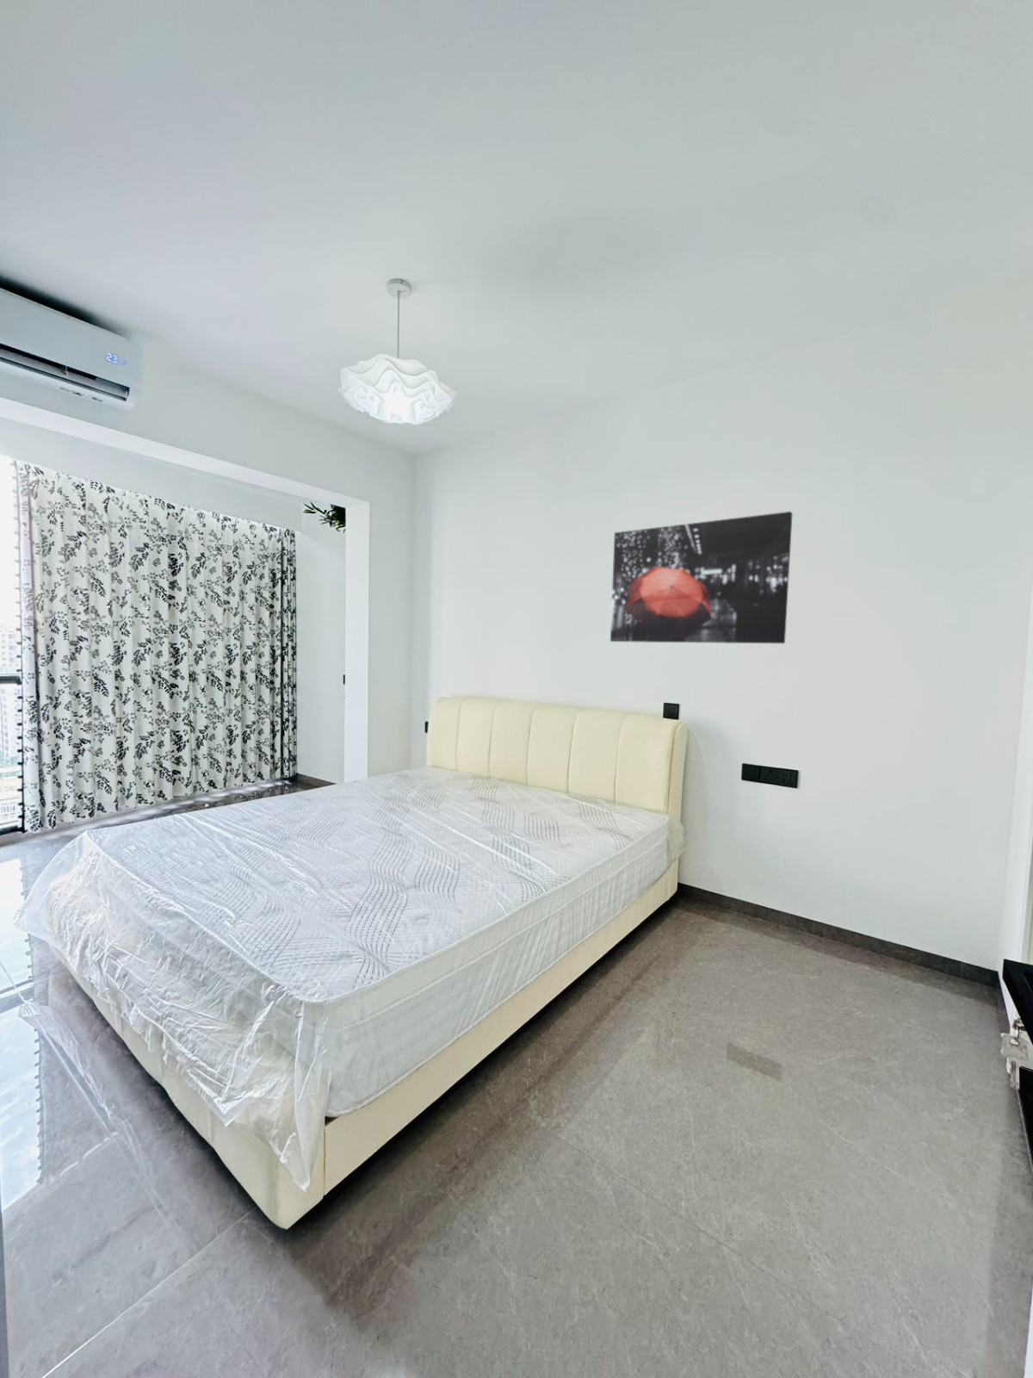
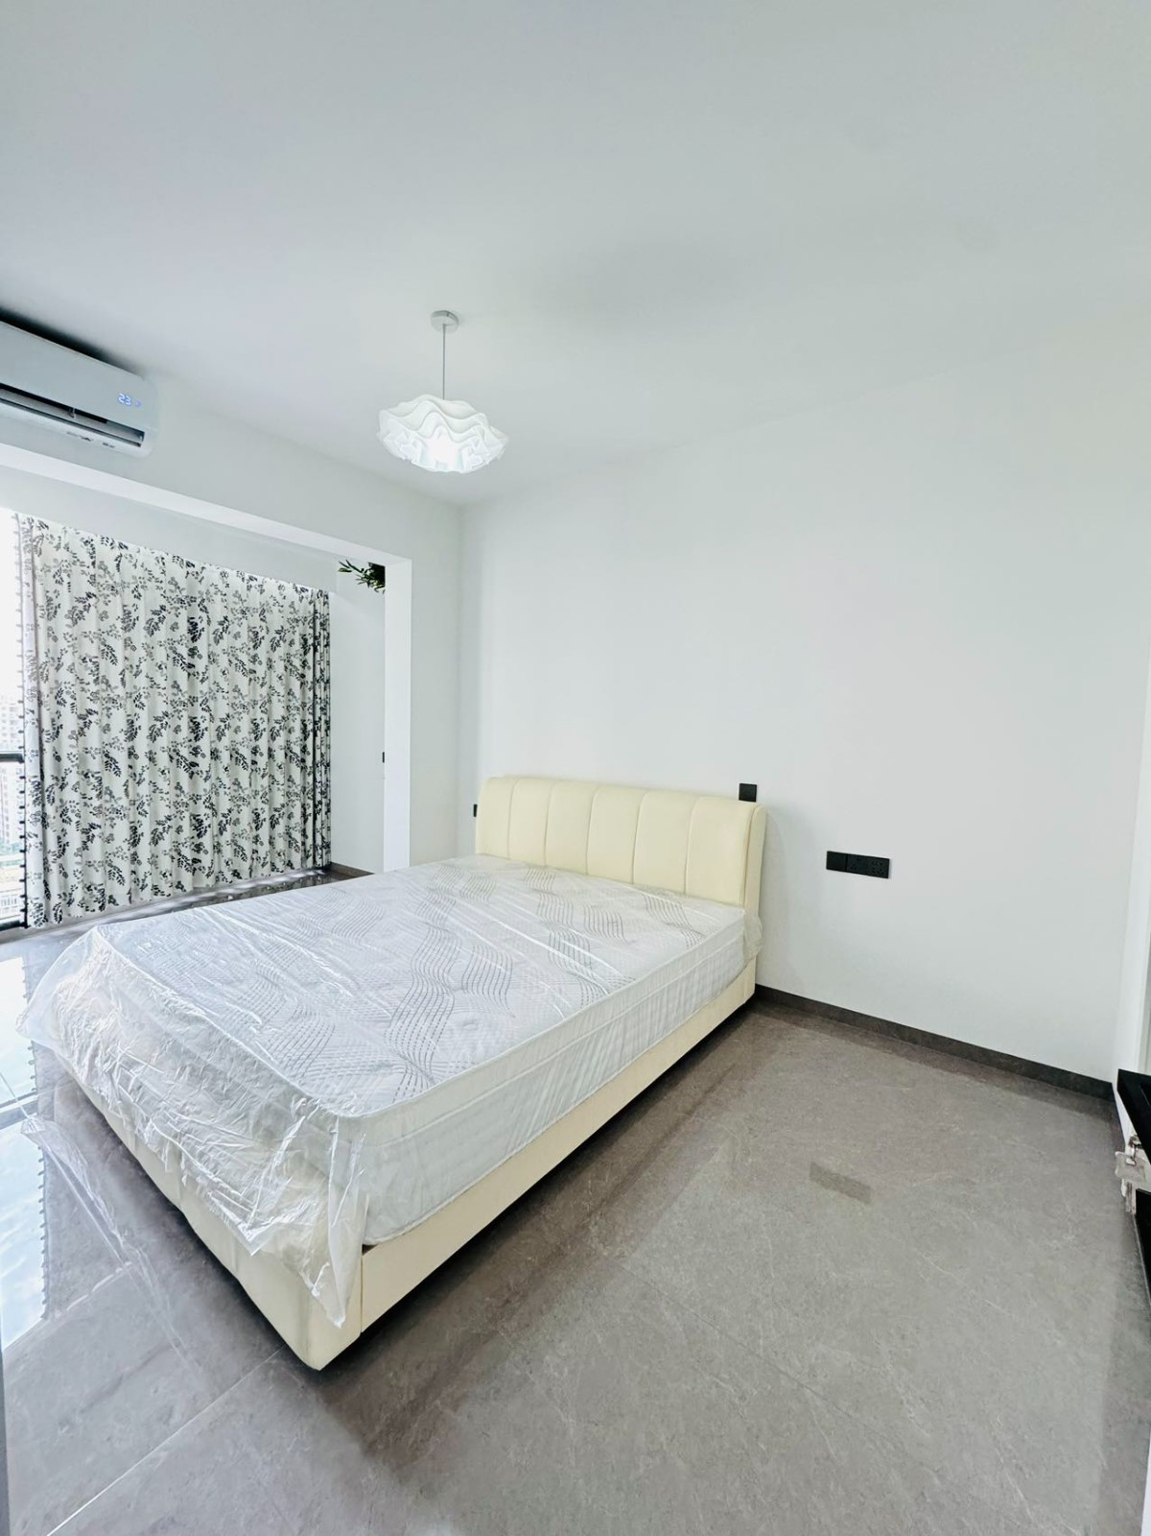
- wall art (692, 583)
